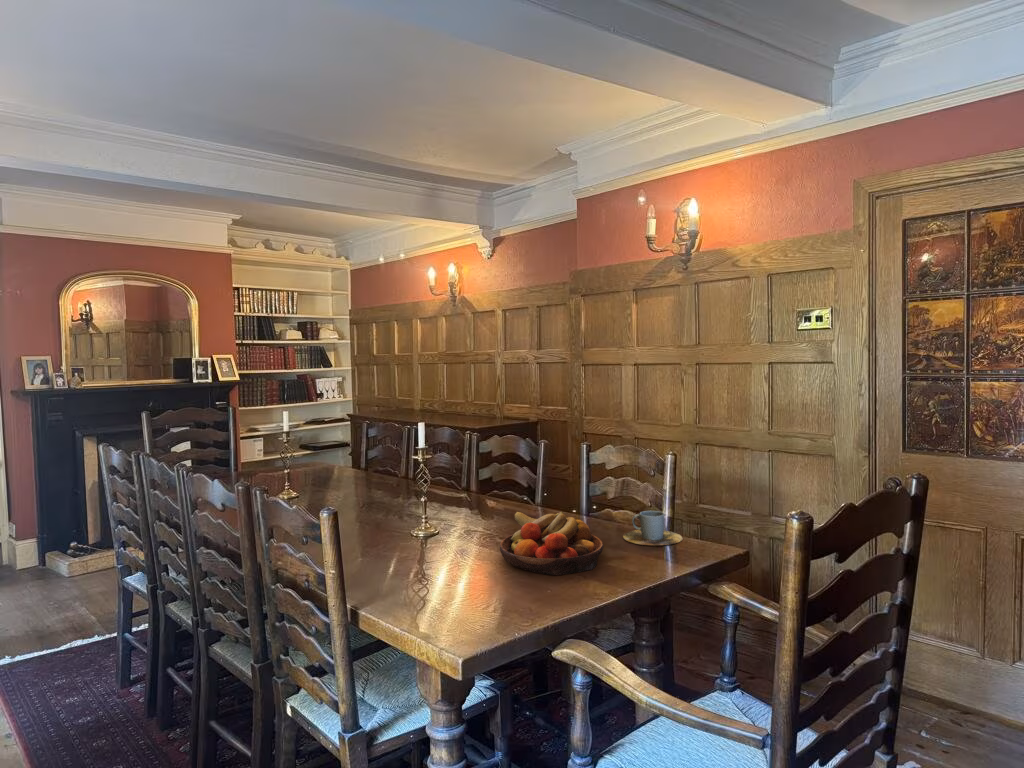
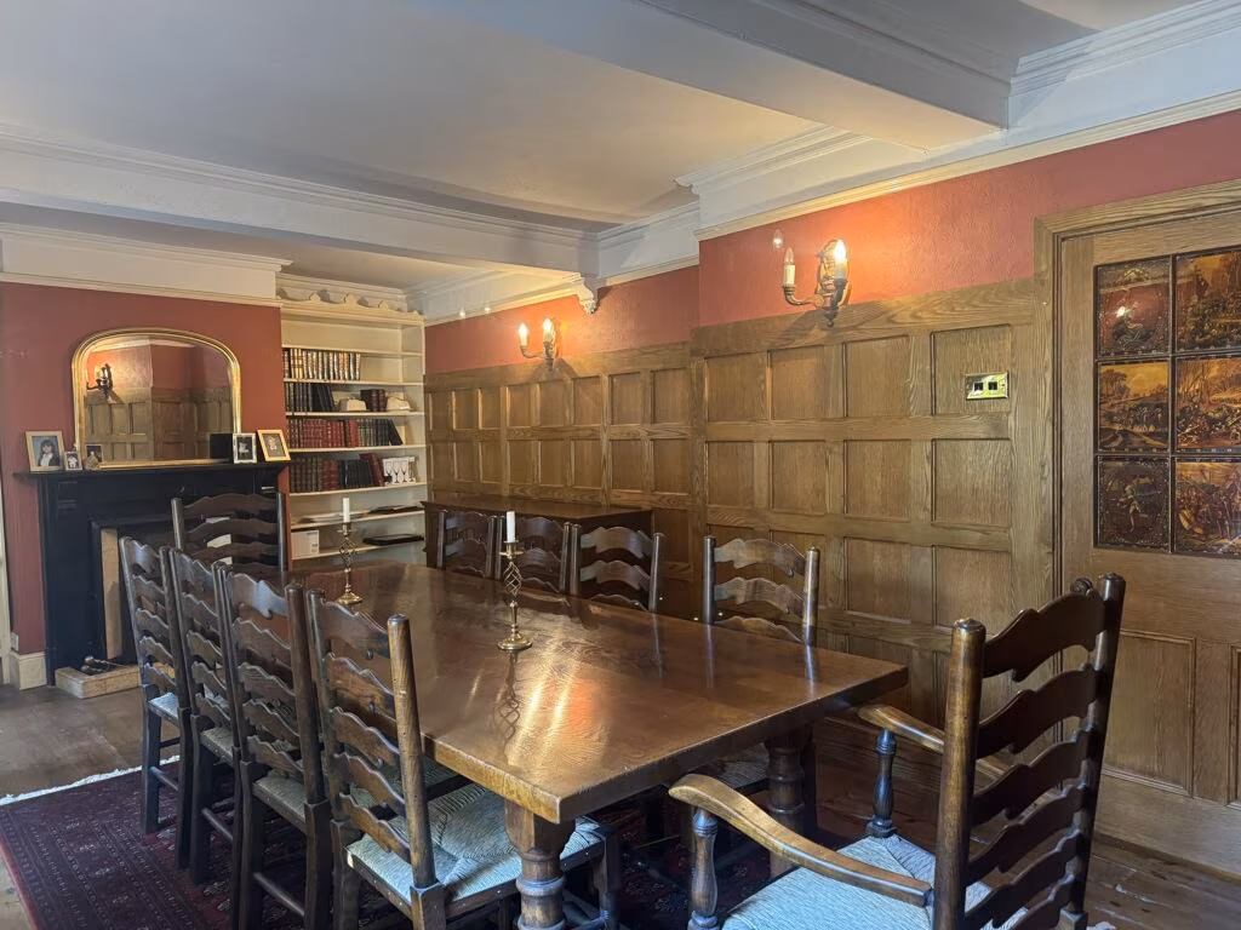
- cup (652, 525)
- fruit bowl (550, 538)
